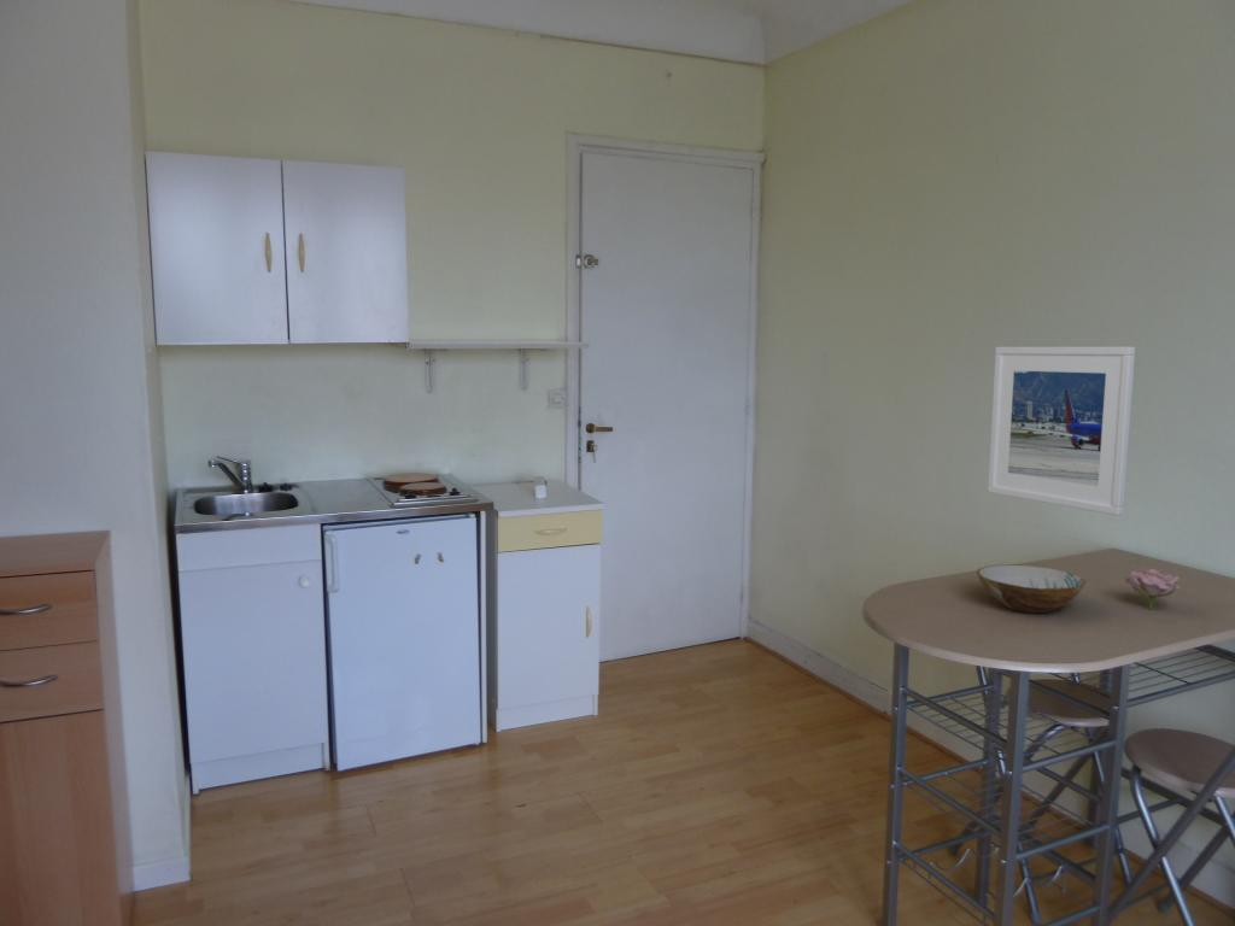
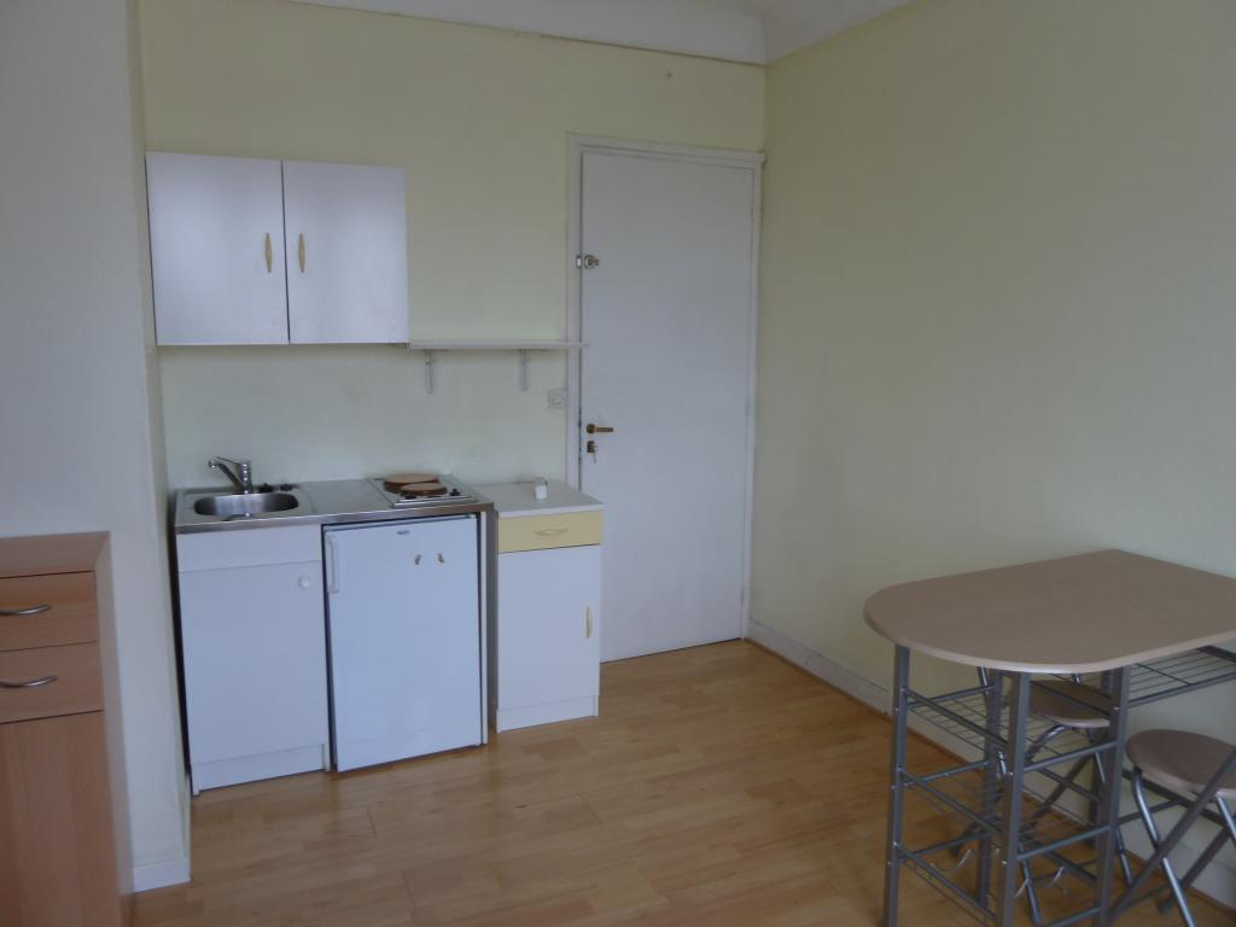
- flower (1153, 588)
- bowl (1029, 591)
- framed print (1055, 426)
